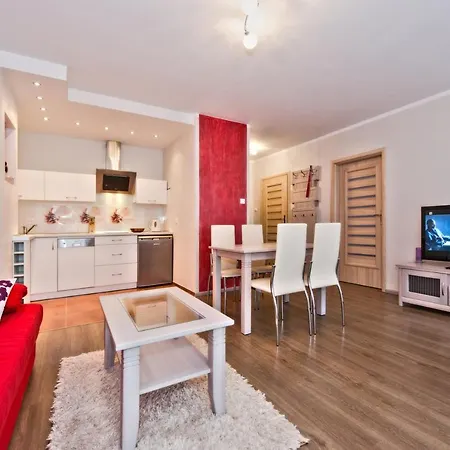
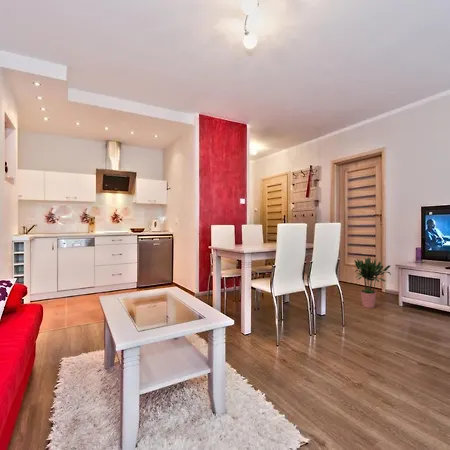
+ potted plant (371, 282)
